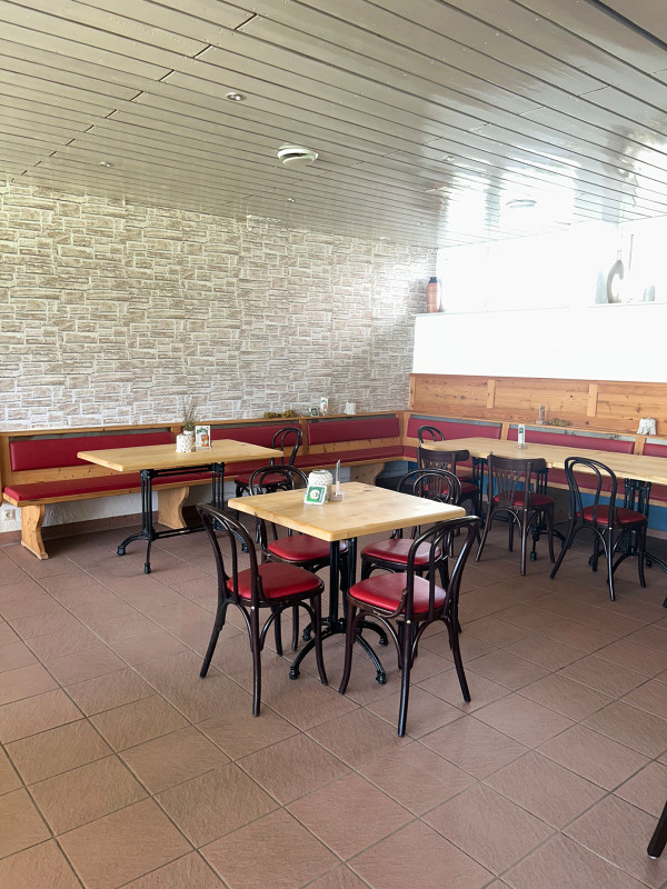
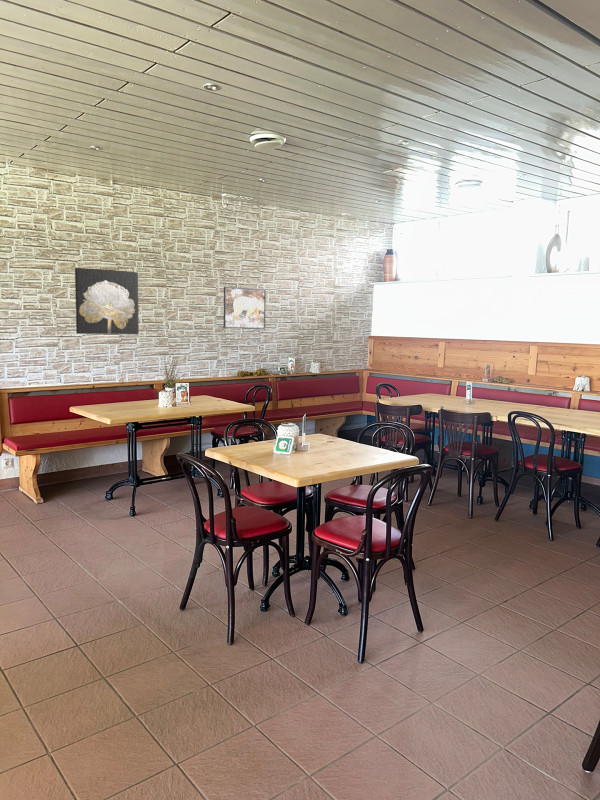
+ wall art (107, 302)
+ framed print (245, 308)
